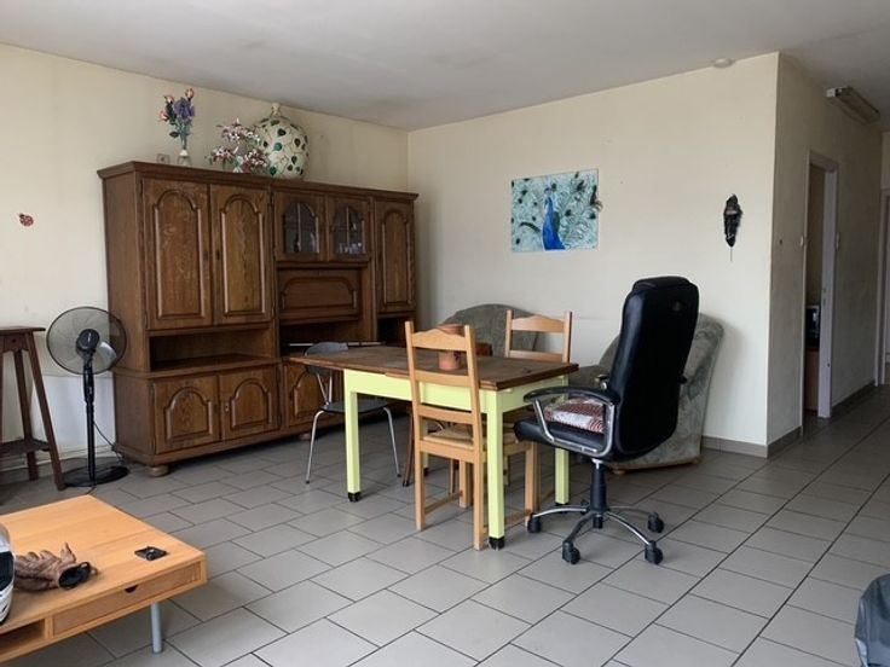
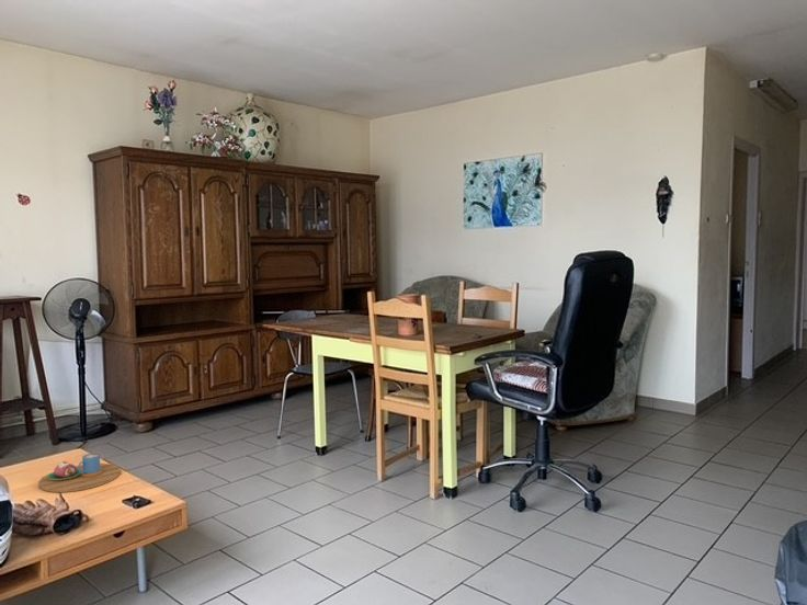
+ mug (82, 457)
